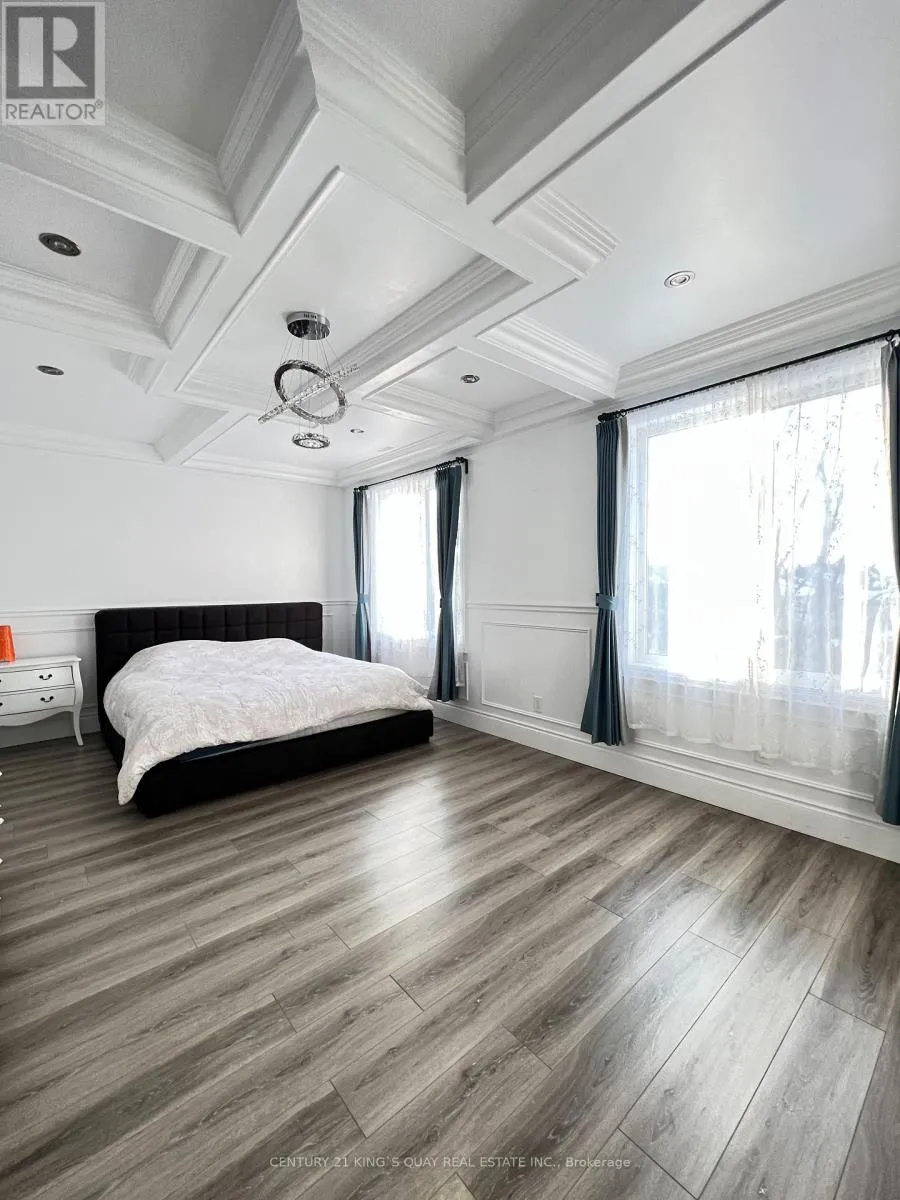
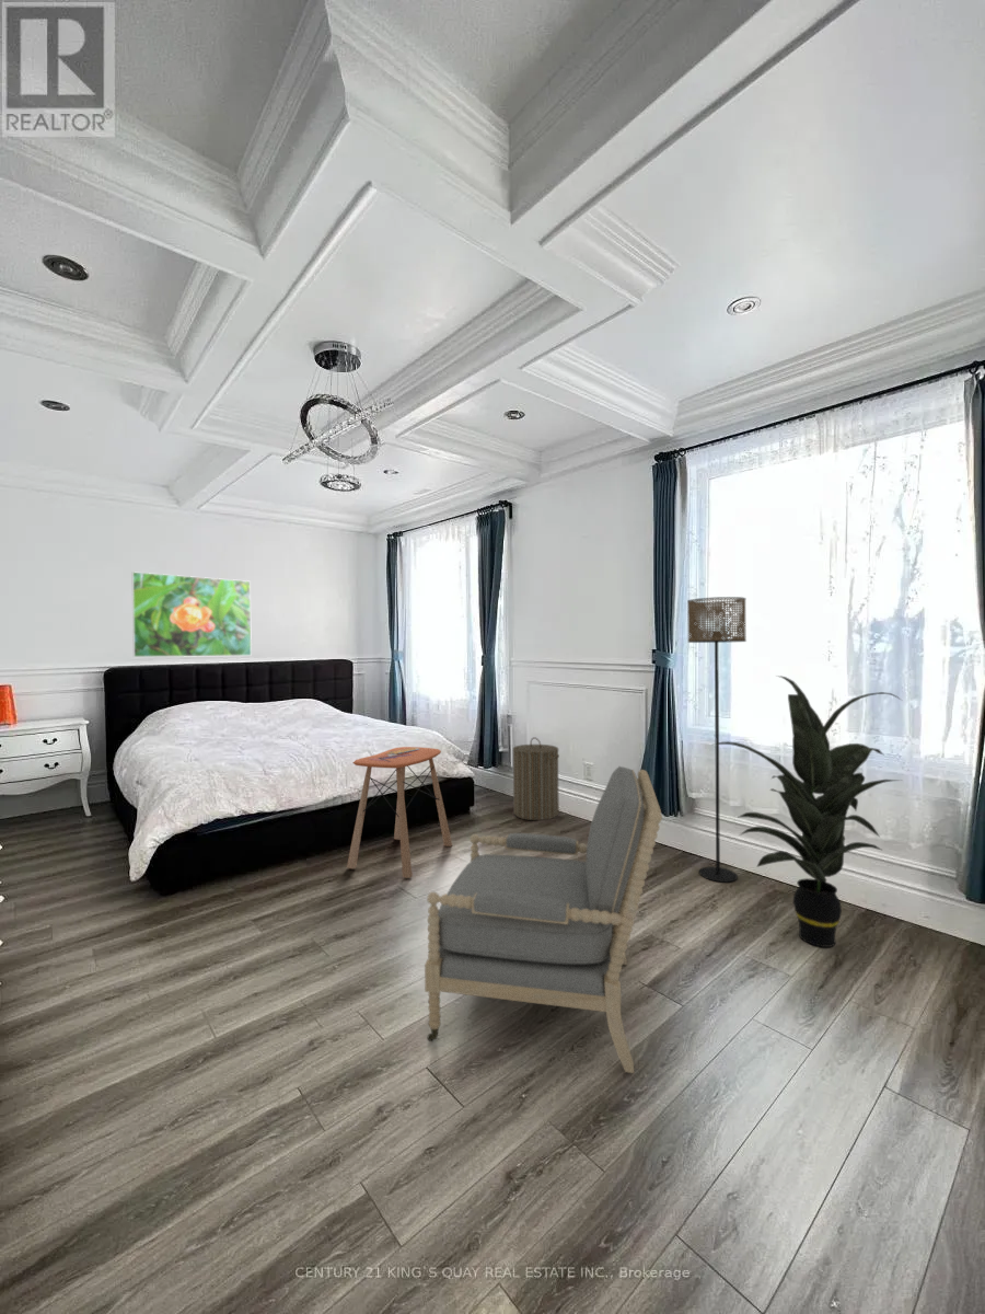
+ floor lamp (717, 737)
+ armchair (548, 887)
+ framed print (195, 616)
+ indoor plant (809, 805)
+ side table (401, 805)
+ laundry hamper (535, 775)
